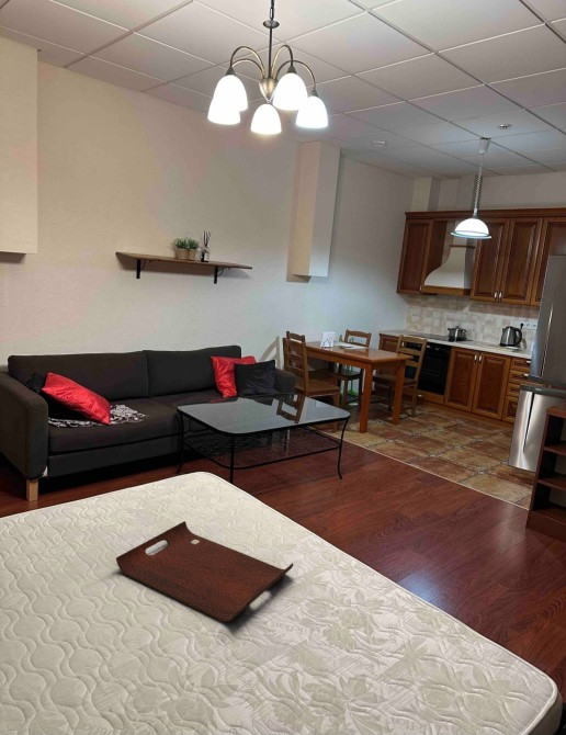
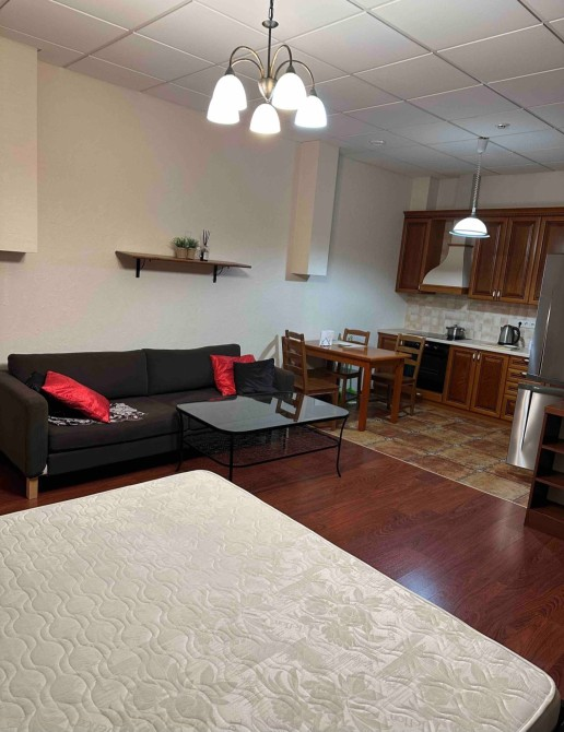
- serving tray (205, 566)
